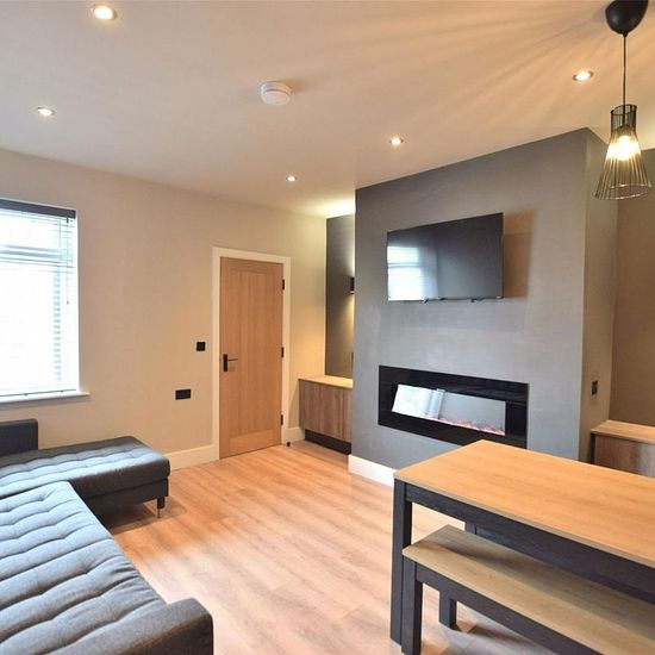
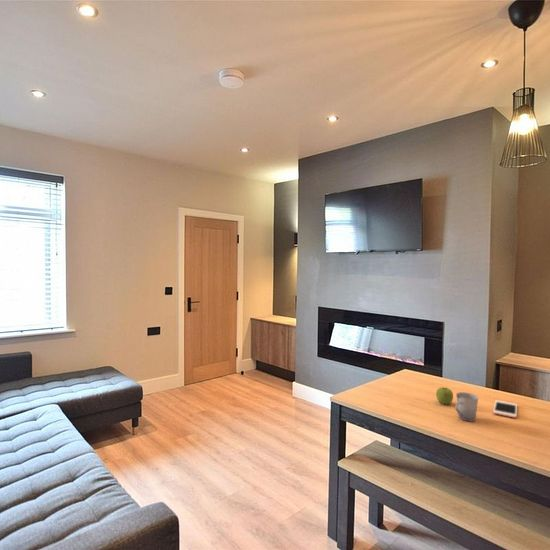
+ cell phone (505, 408)
+ fruit (444, 394)
+ cup (464, 407)
